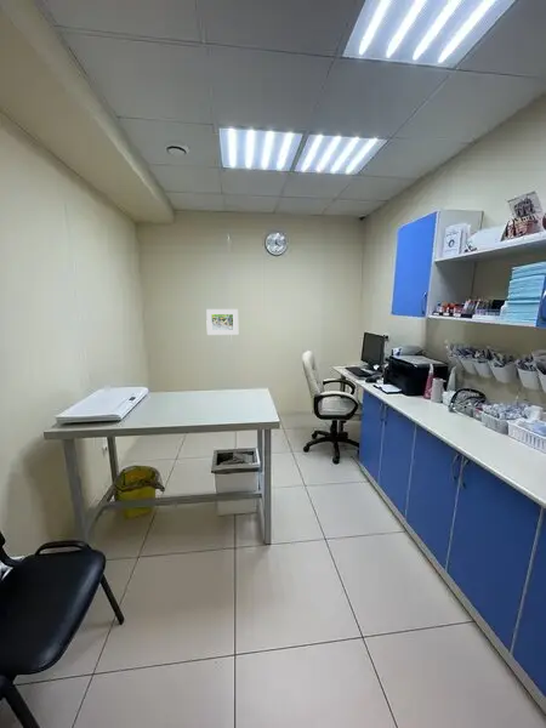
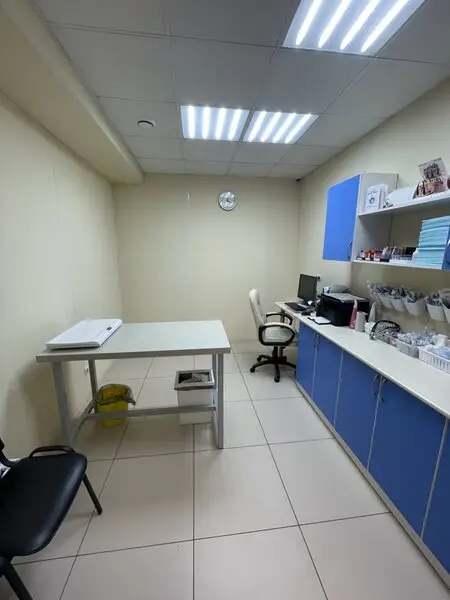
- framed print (222, 322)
